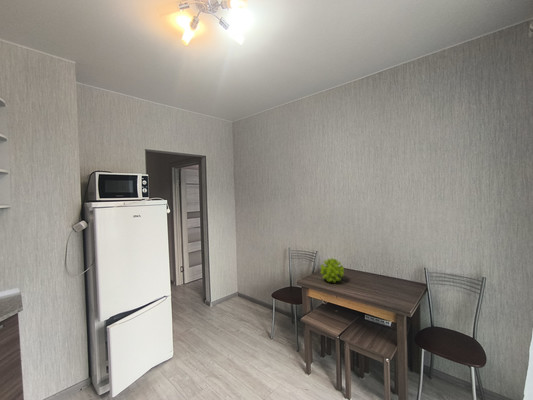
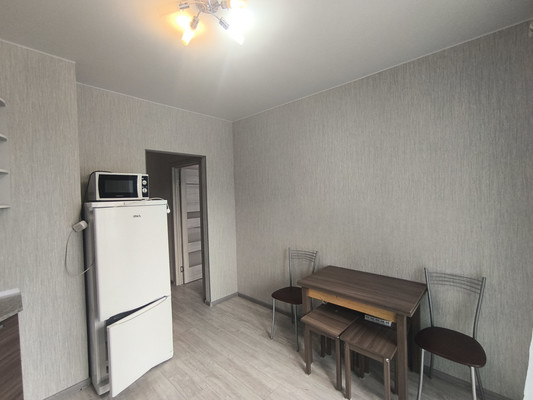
- plant (332, 270)
